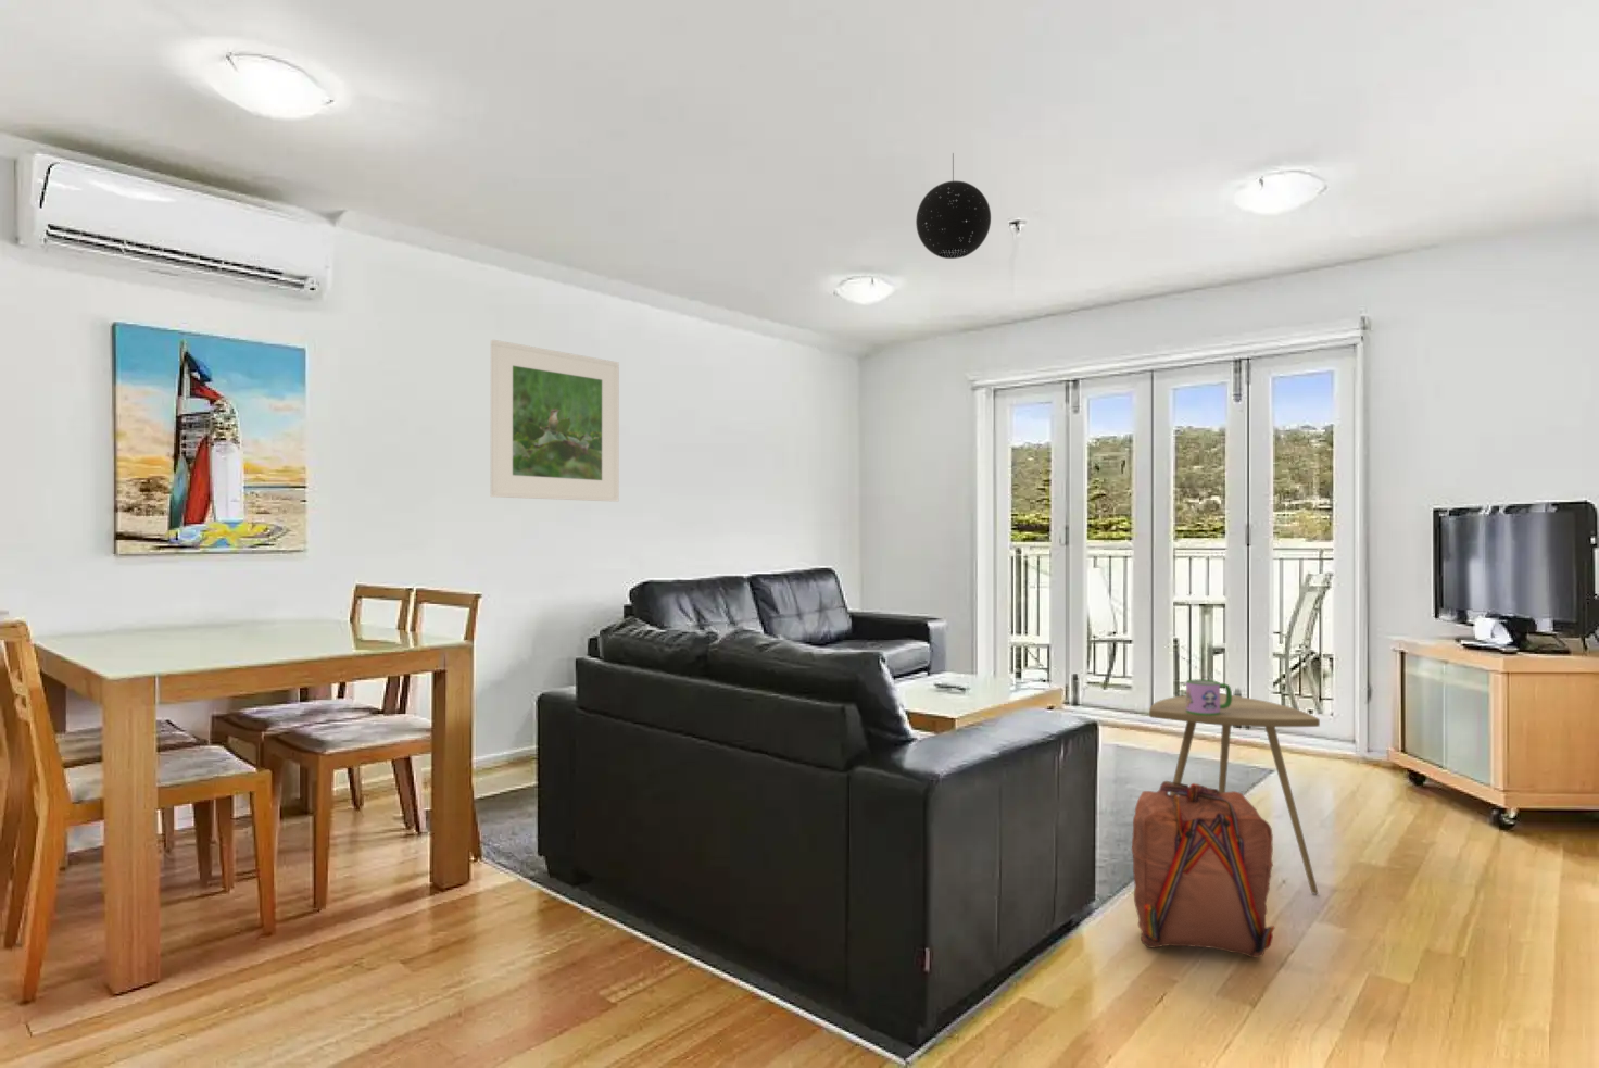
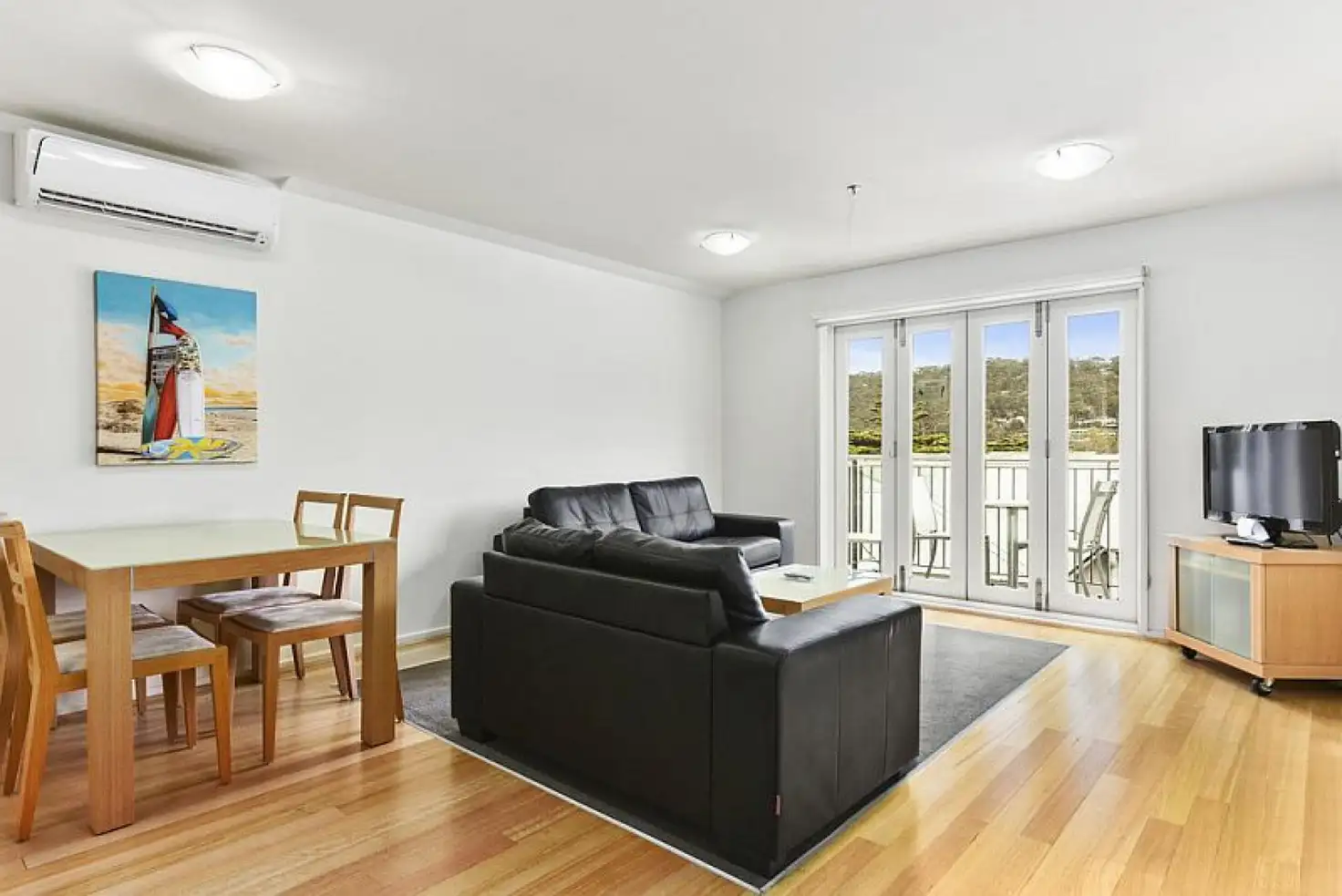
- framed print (559, 424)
- side table (1219, 789)
- pendant light (953, 203)
- backpack (1201, 865)
- mug (1209, 696)
